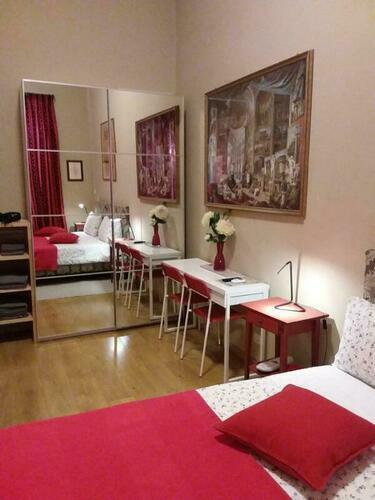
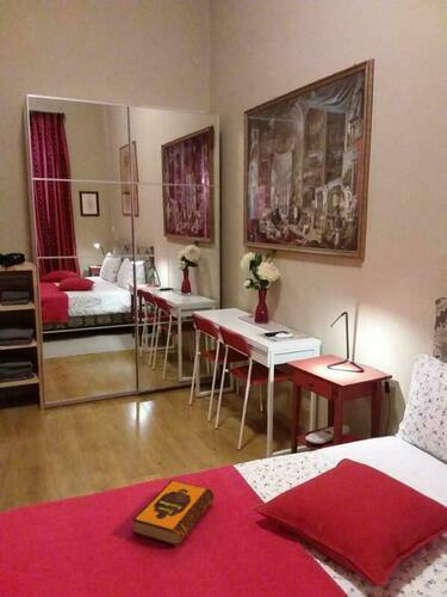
+ hardback book (175, 510)
